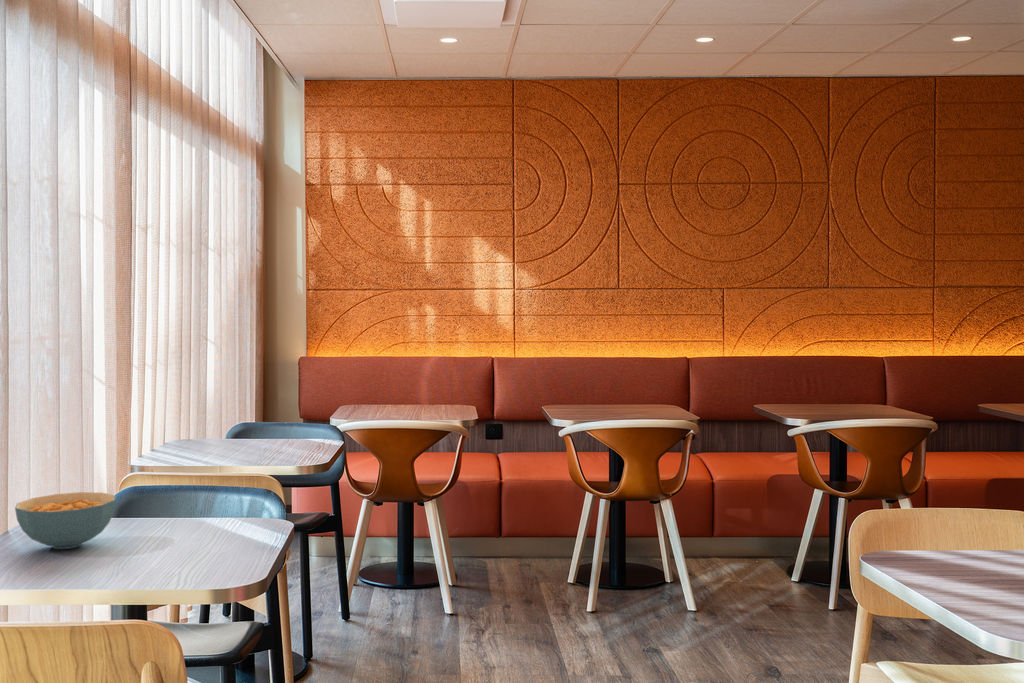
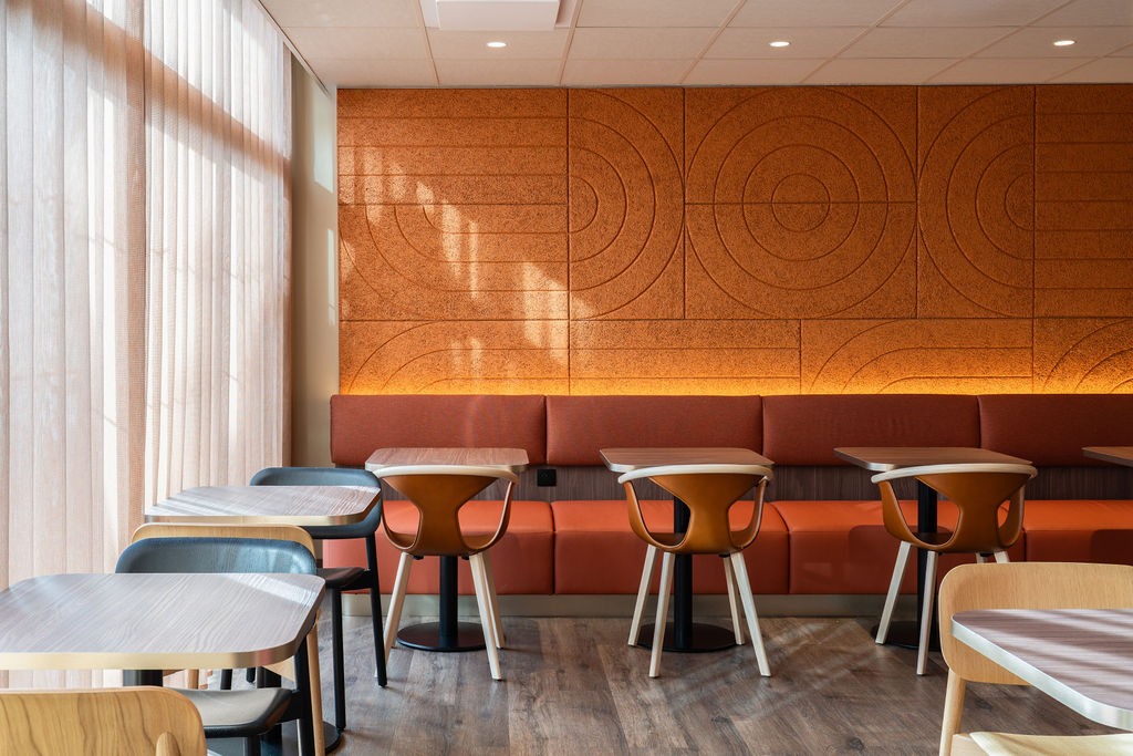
- cereal bowl (67, 523)
